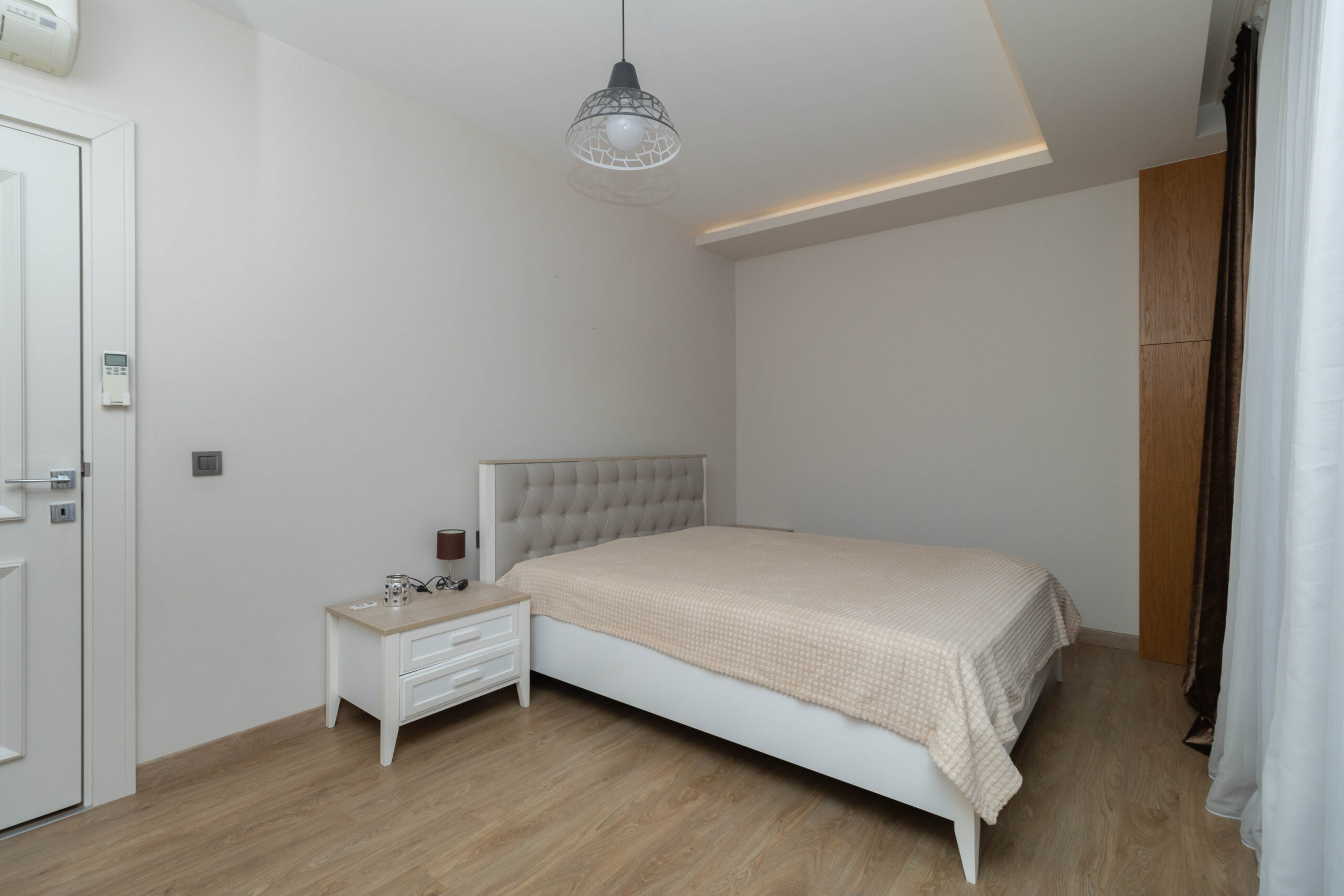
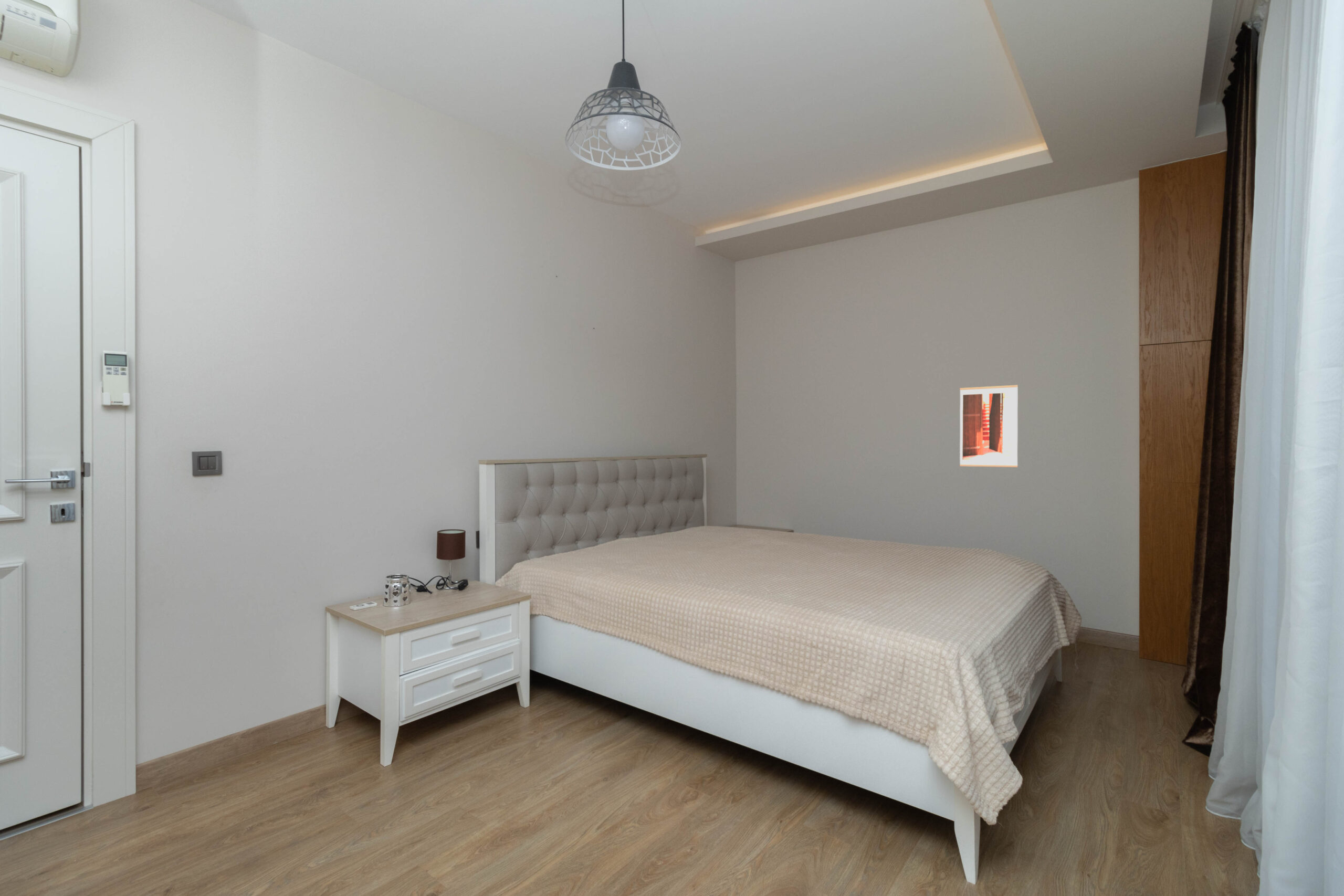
+ wall art (988, 426)
